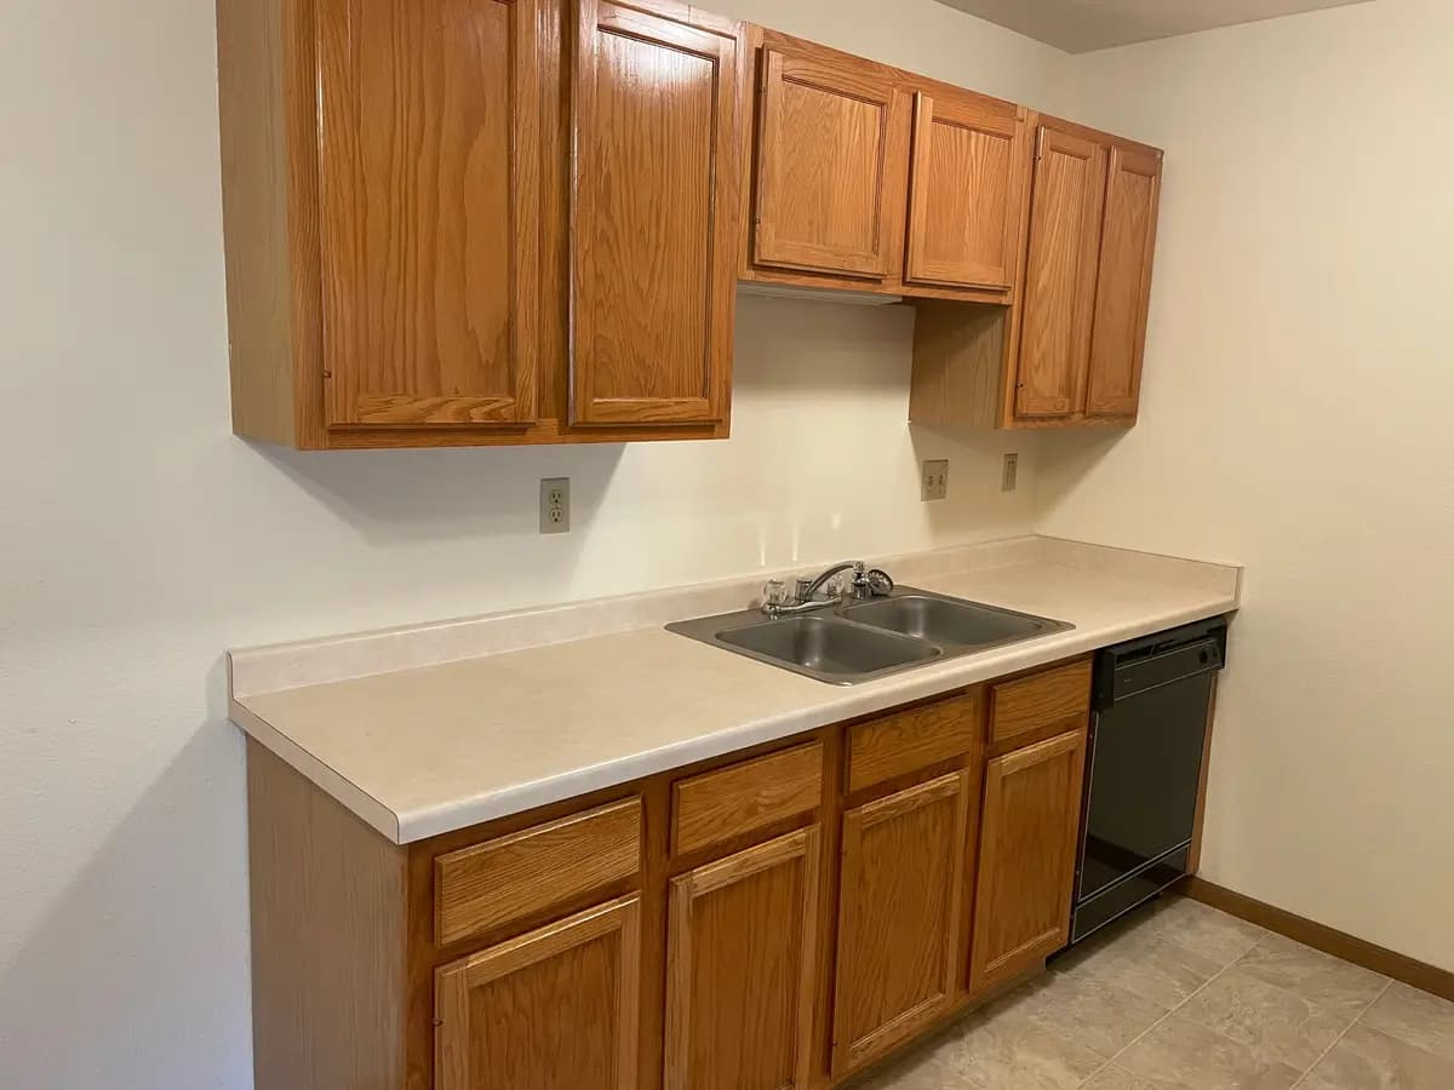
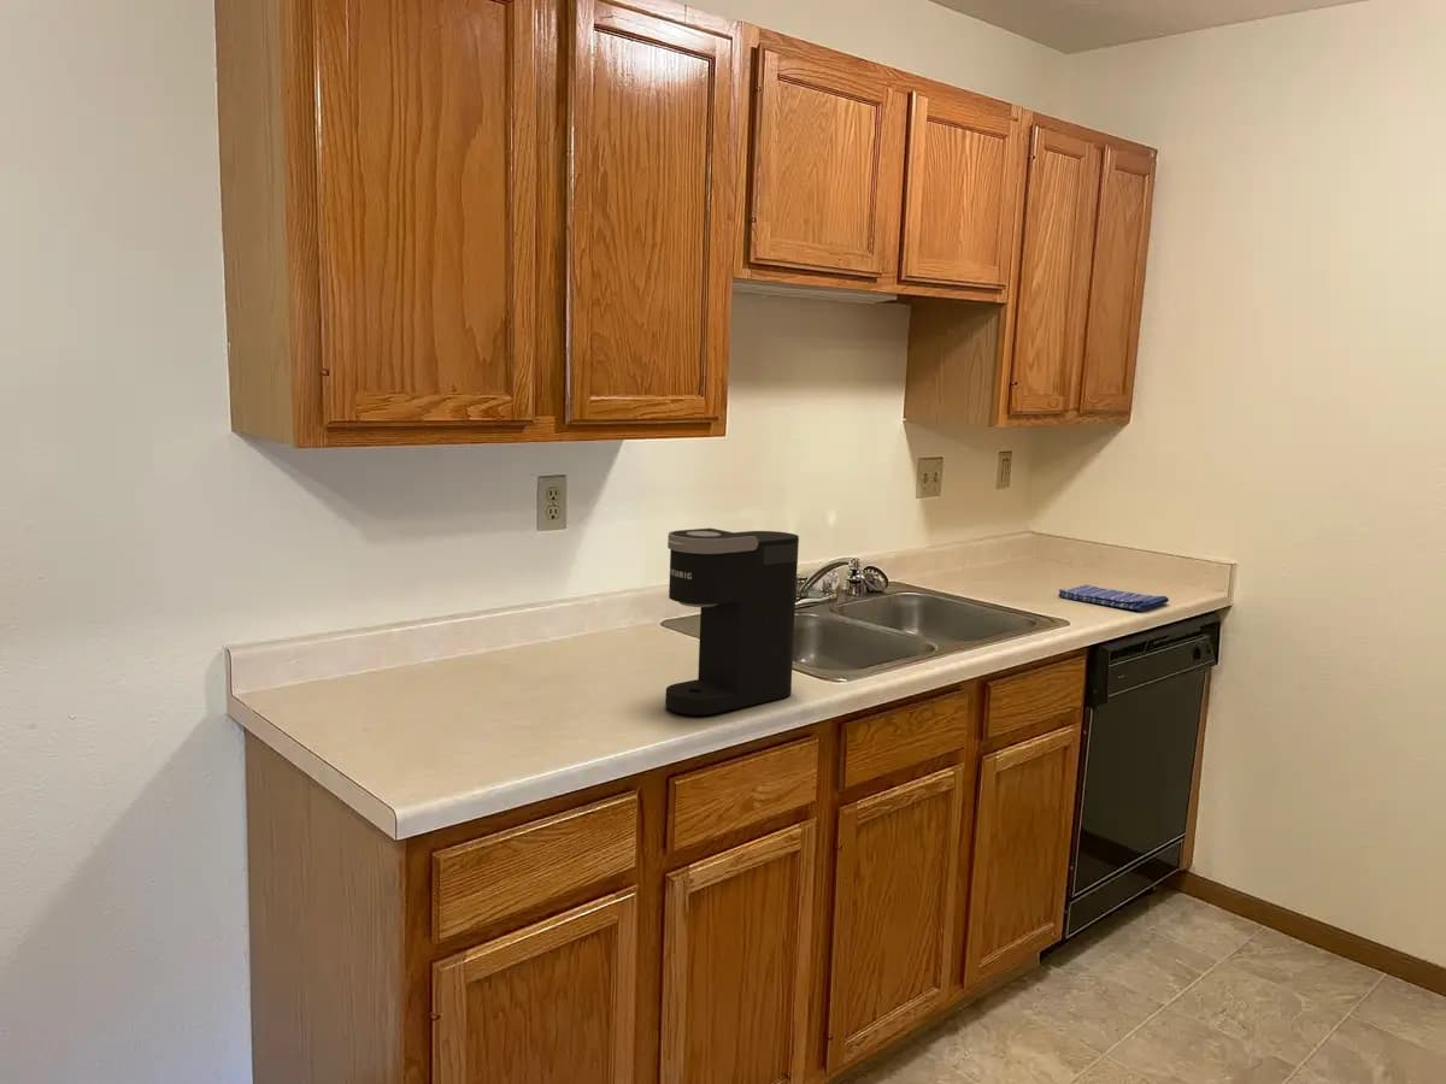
+ coffee maker (731, 615)
+ dish towel (1112, 595)
